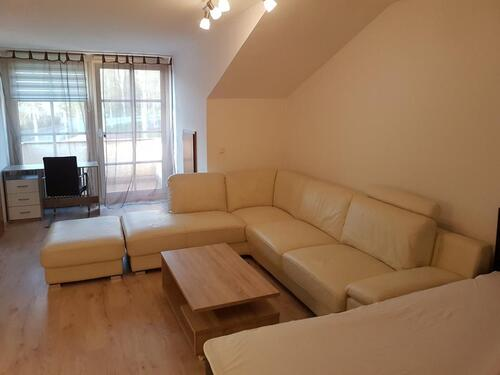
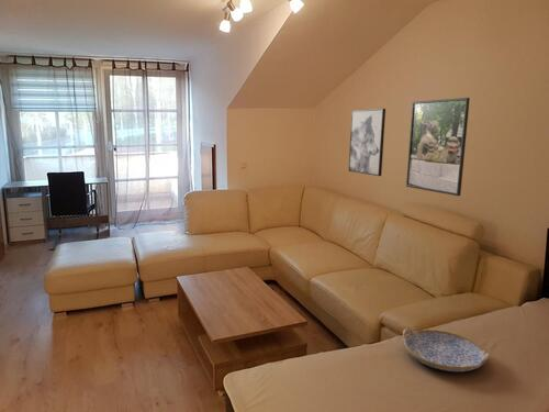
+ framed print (435, 146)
+ wall art (366, 142)
+ serving tray (442, 348)
